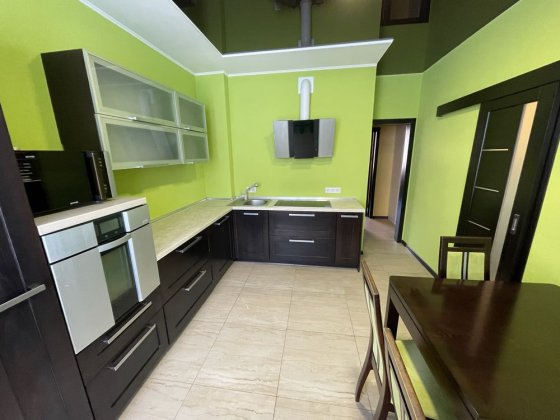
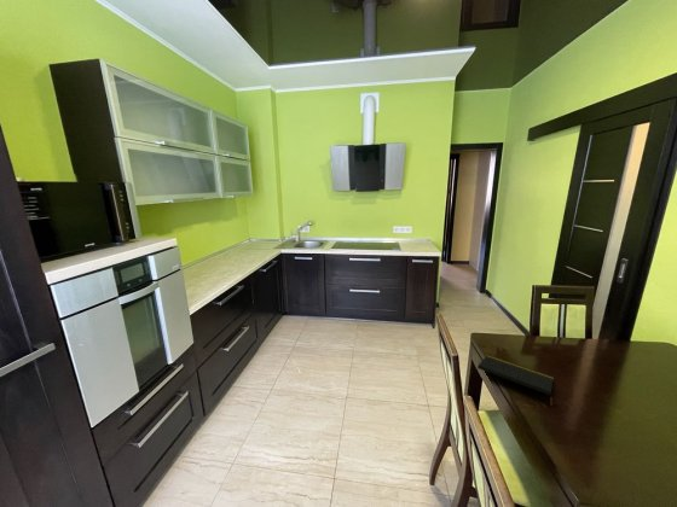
+ notepad (515, 372)
